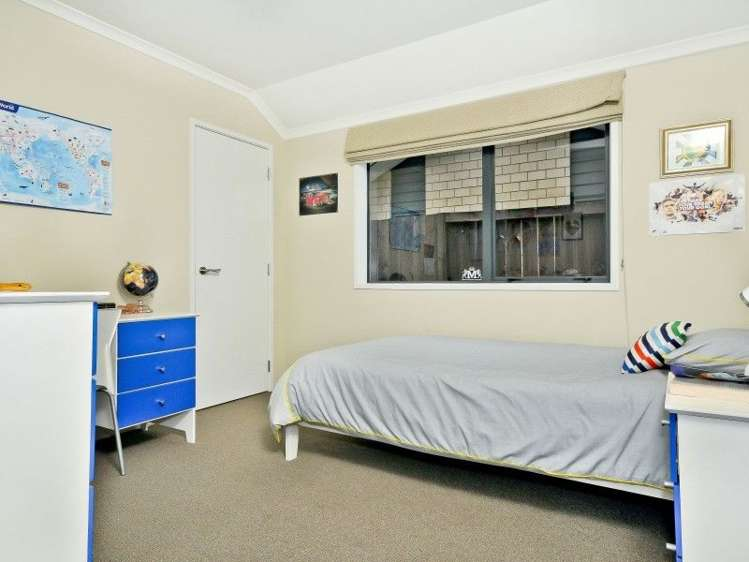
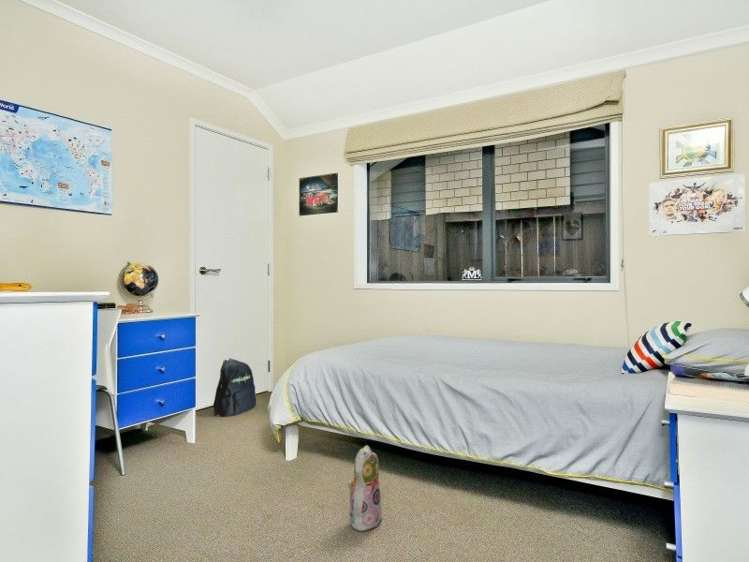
+ backpack (235, 383)
+ plush toy (364, 483)
